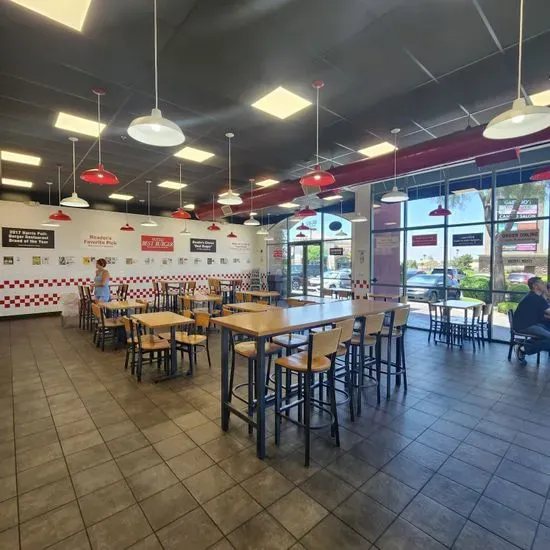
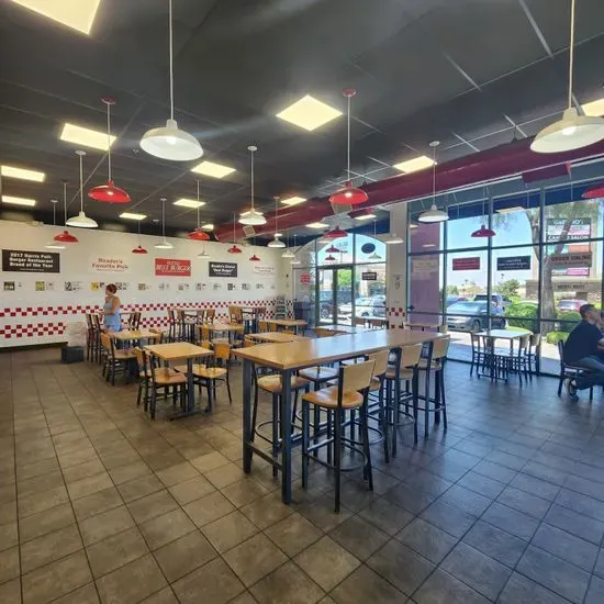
+ speaker (72, 354)
